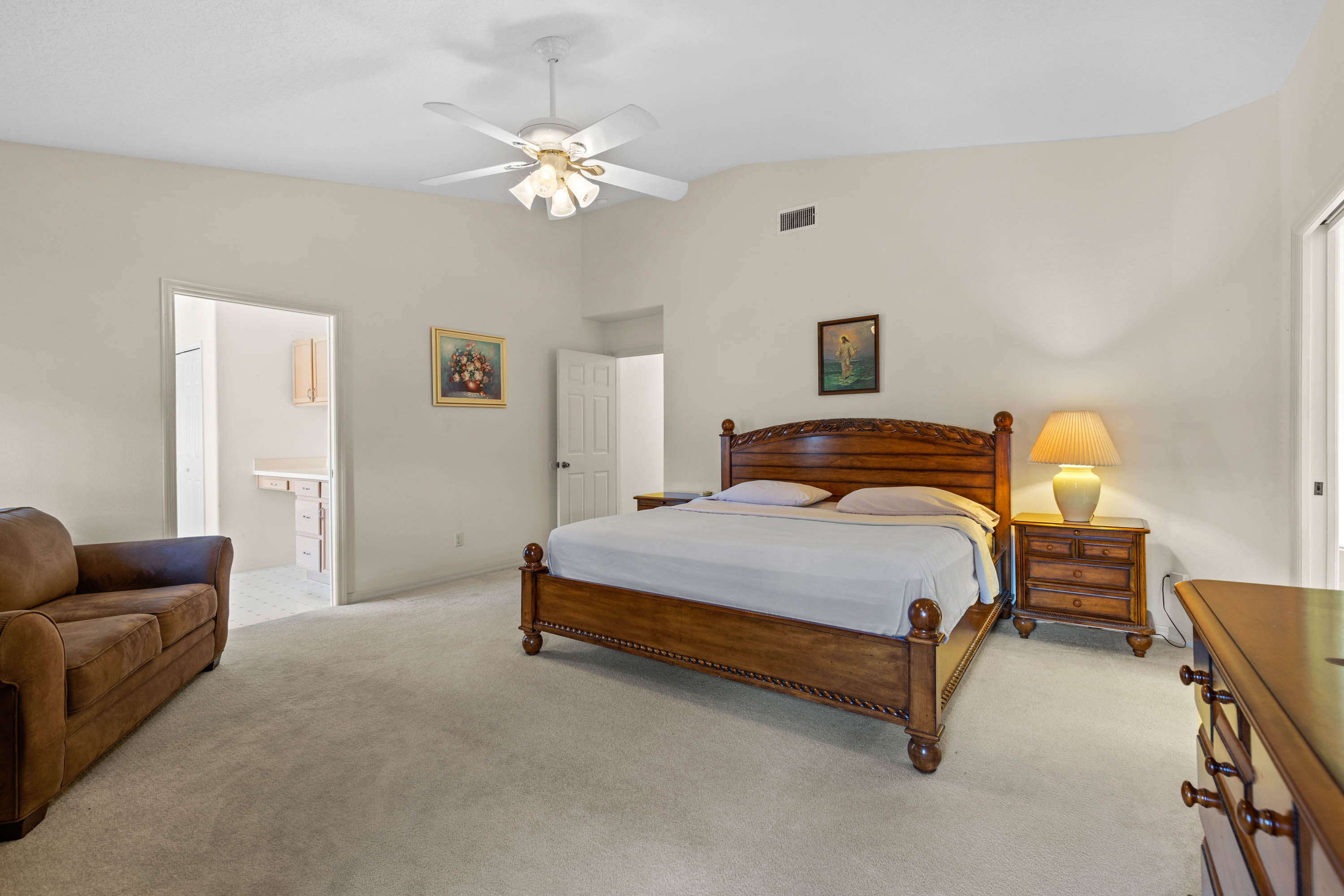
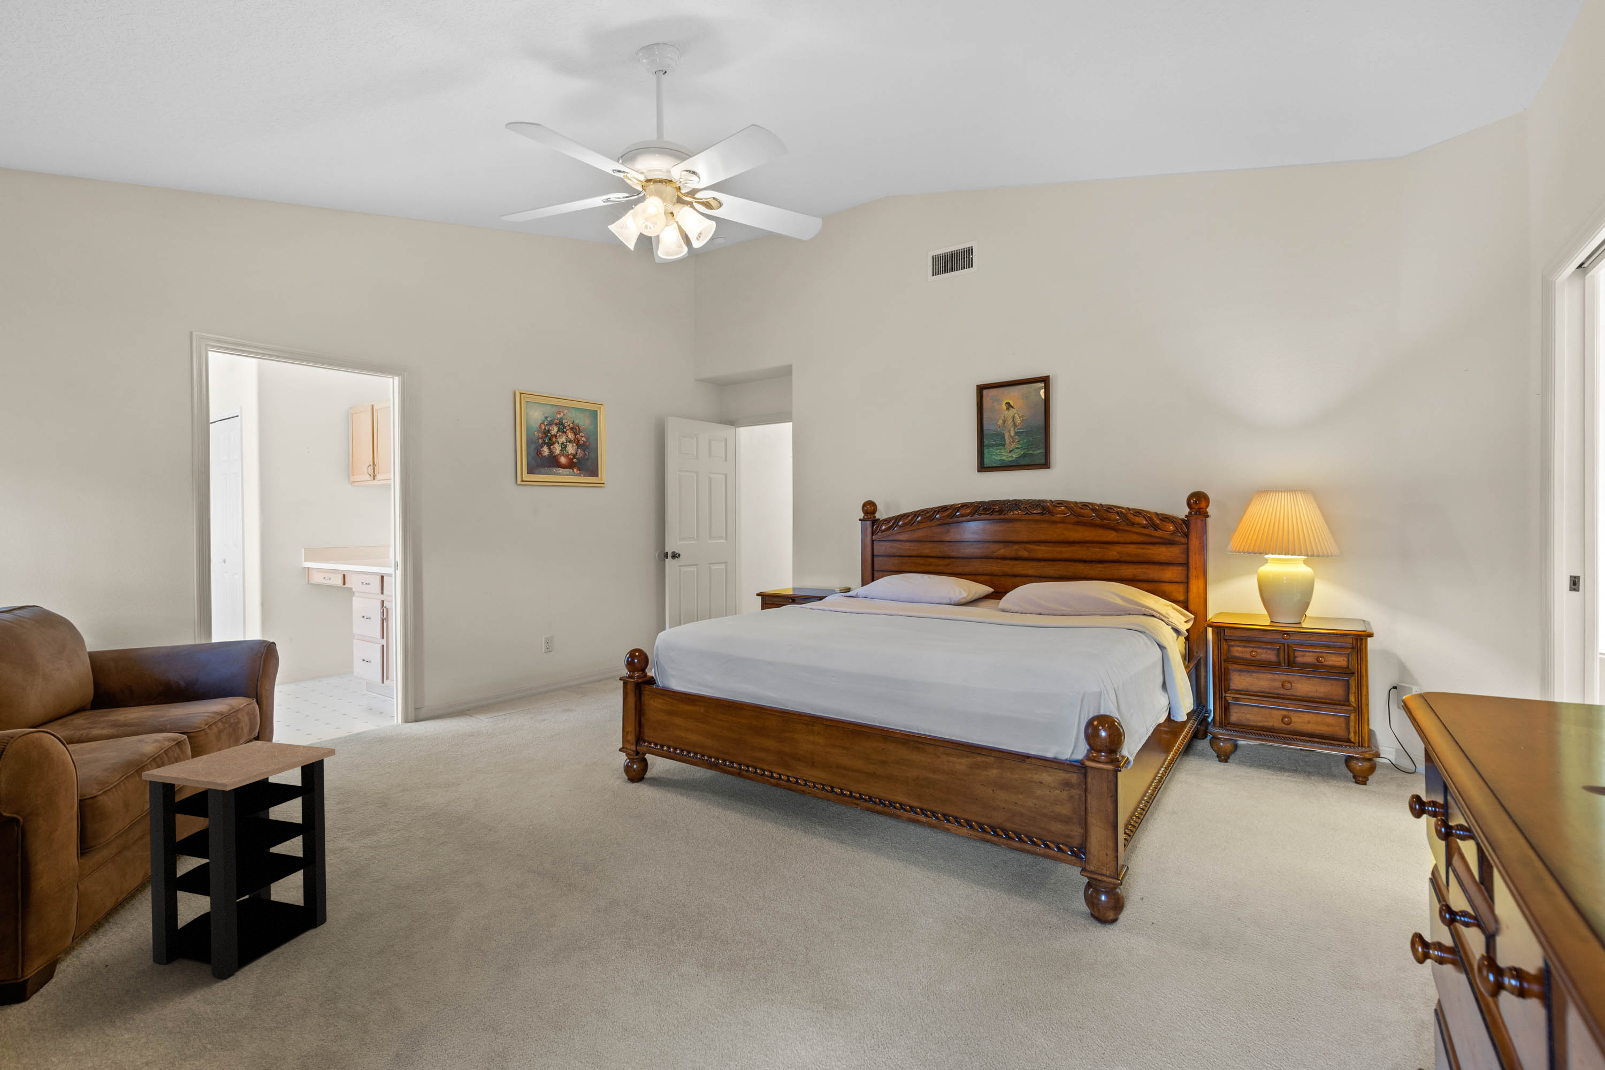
+ side table (242, 850)
